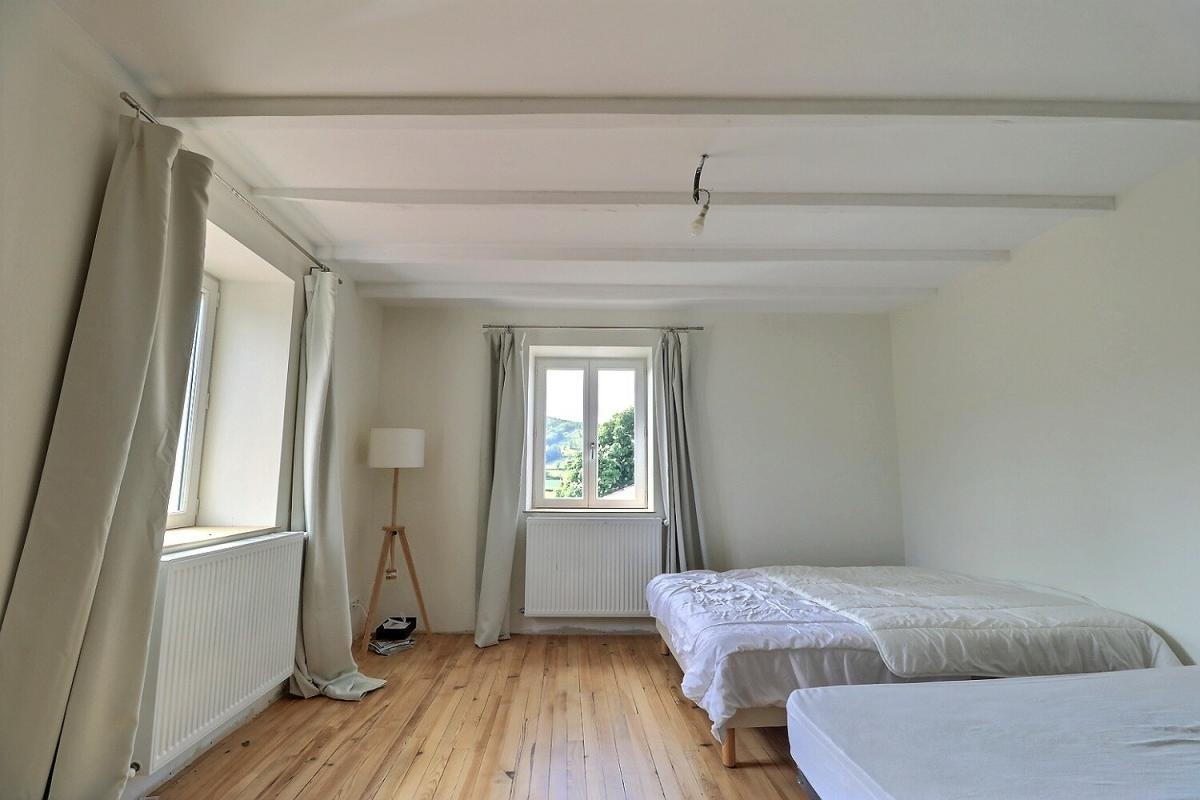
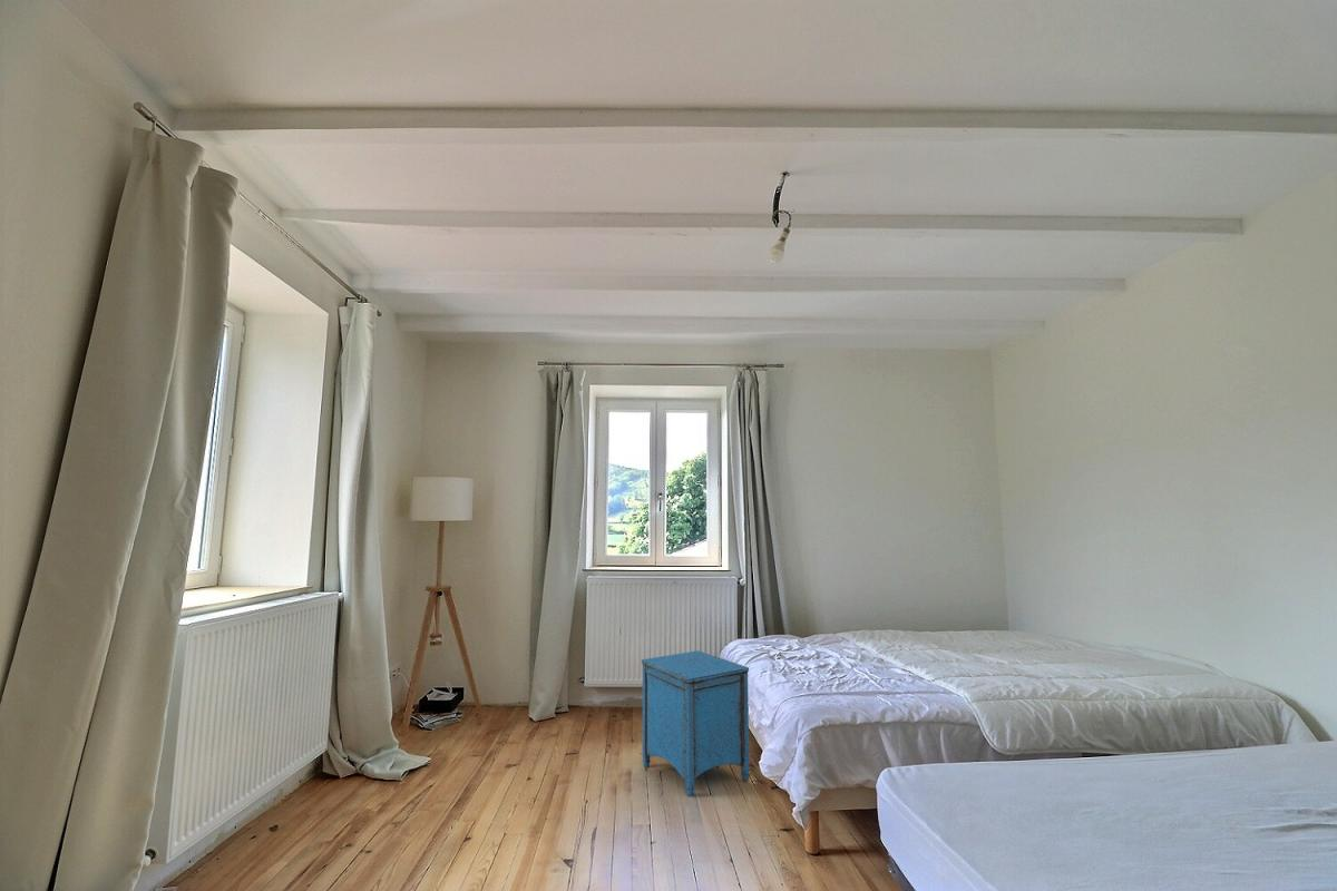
+ nightstand (694, 717)
